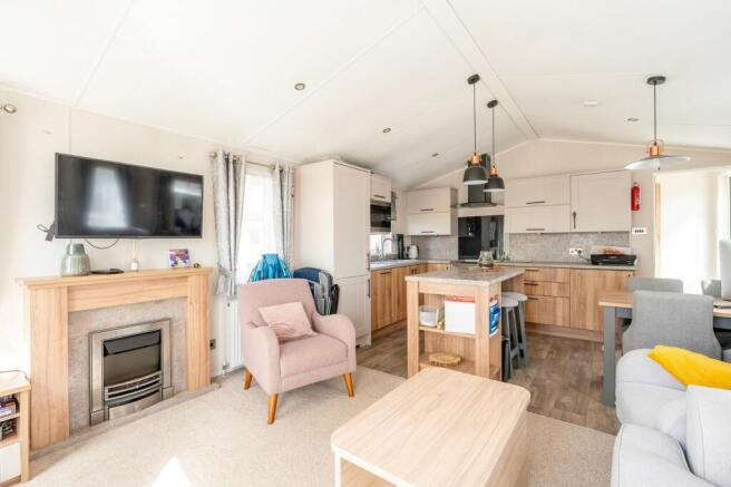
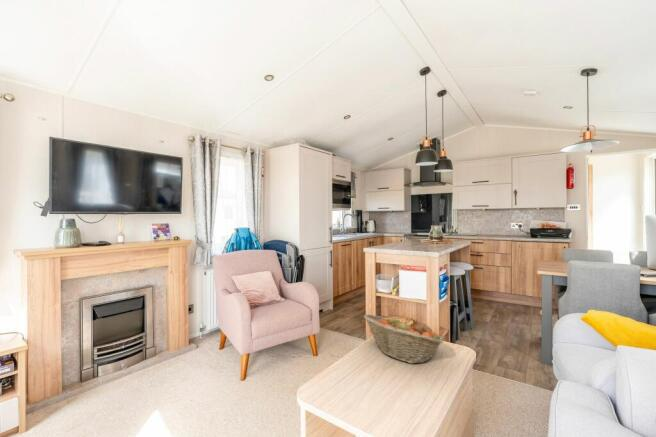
+ fruit basket (401, 333)
